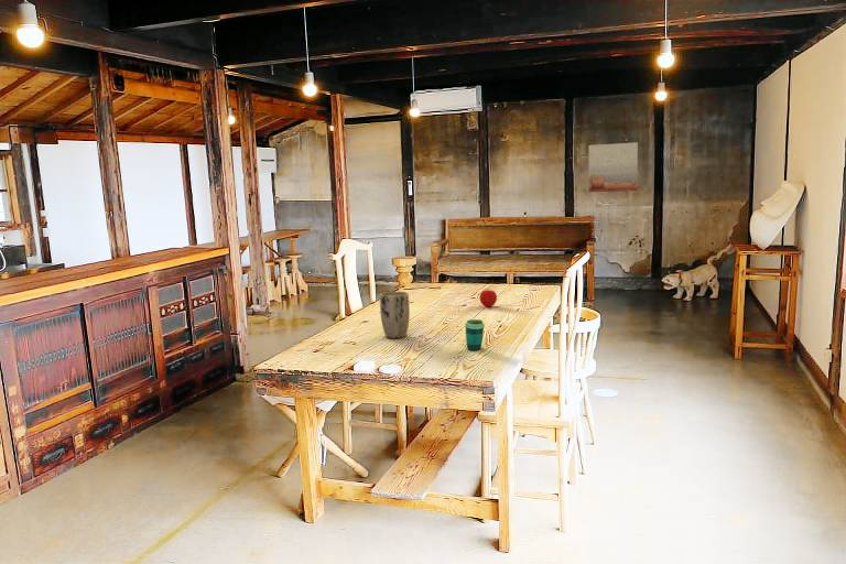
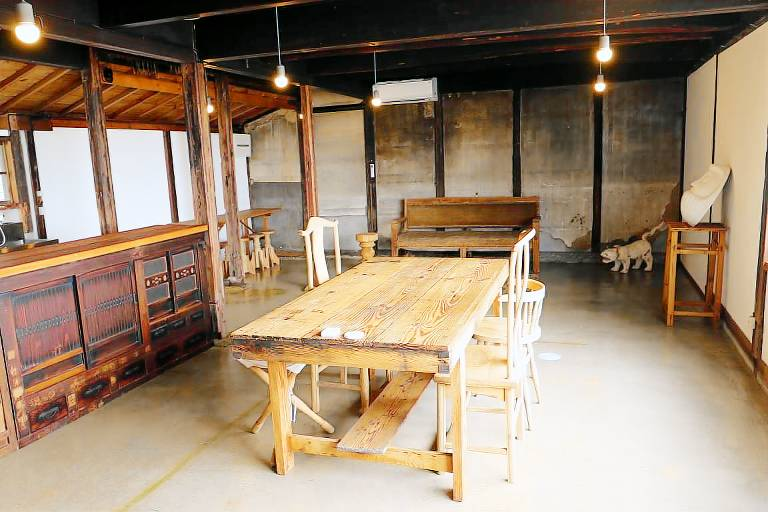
- plant pot (394, 314)
- fruit (488, 297)
- cup (475, 335)
- wall art (612, 167)
